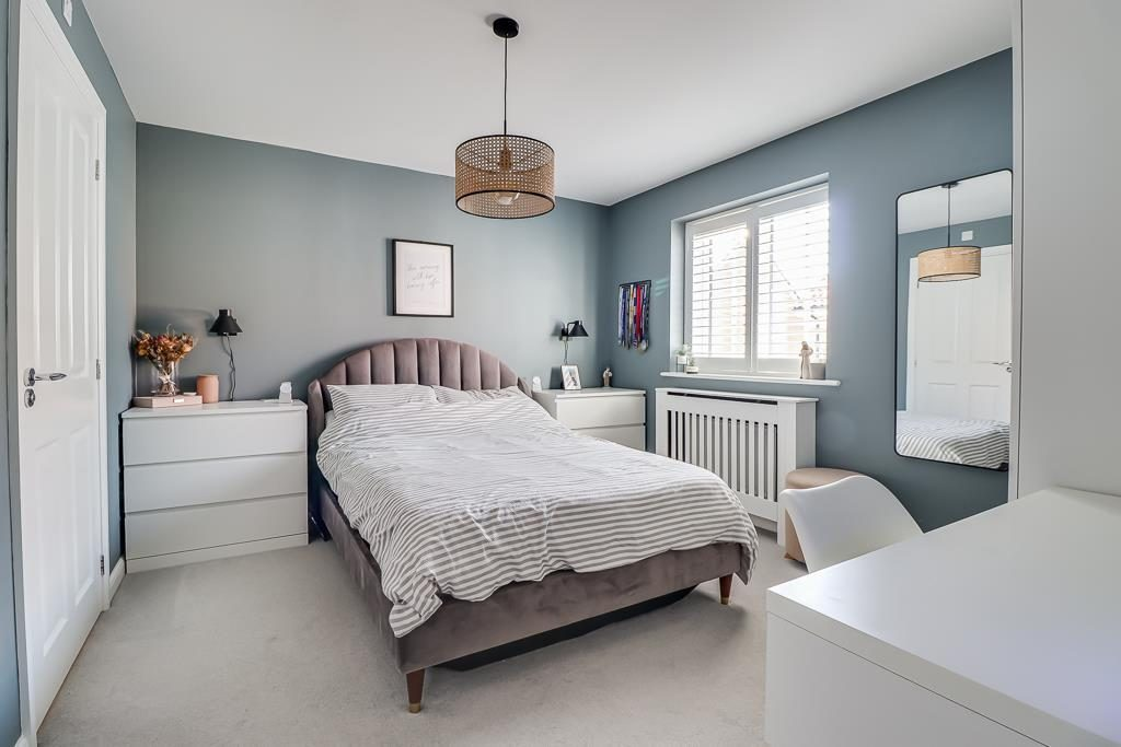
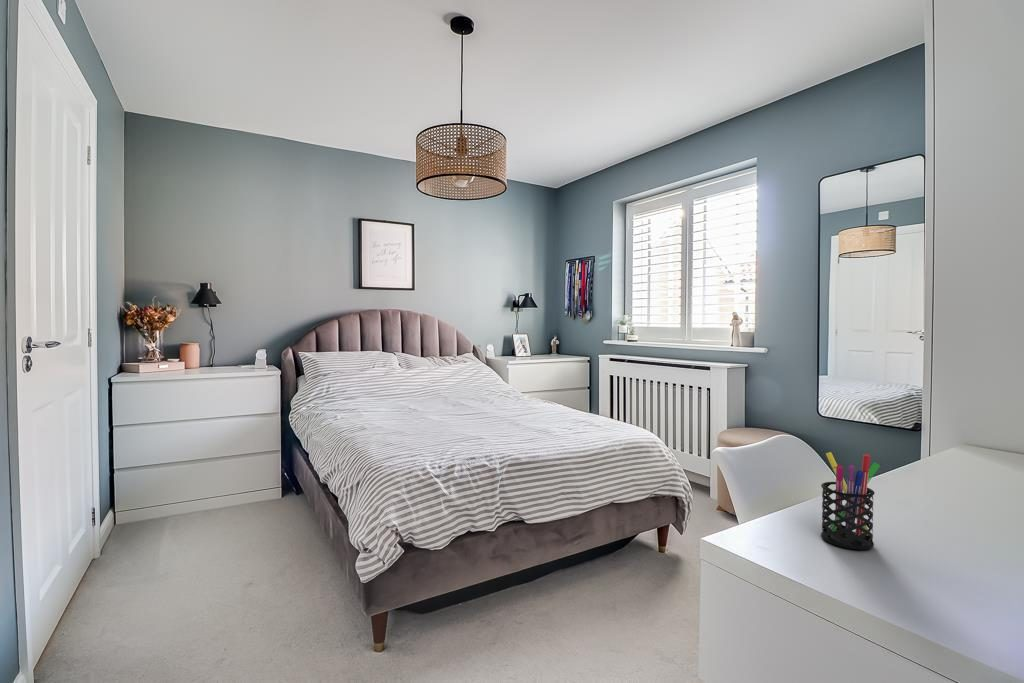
+ pen holder (853, 495)
